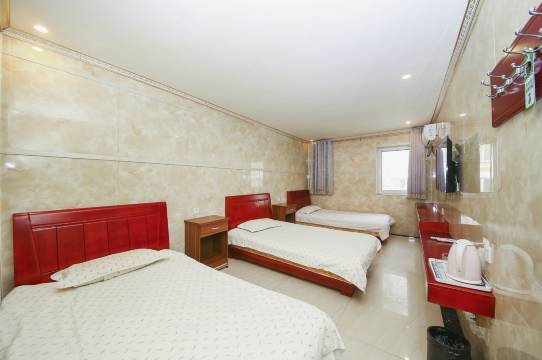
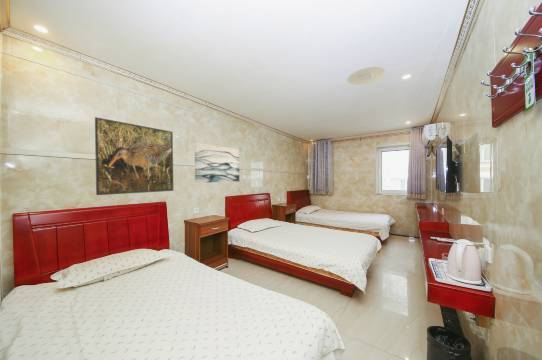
+ plate (365, 75)
+ wall art (219, 164)
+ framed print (139, 159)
